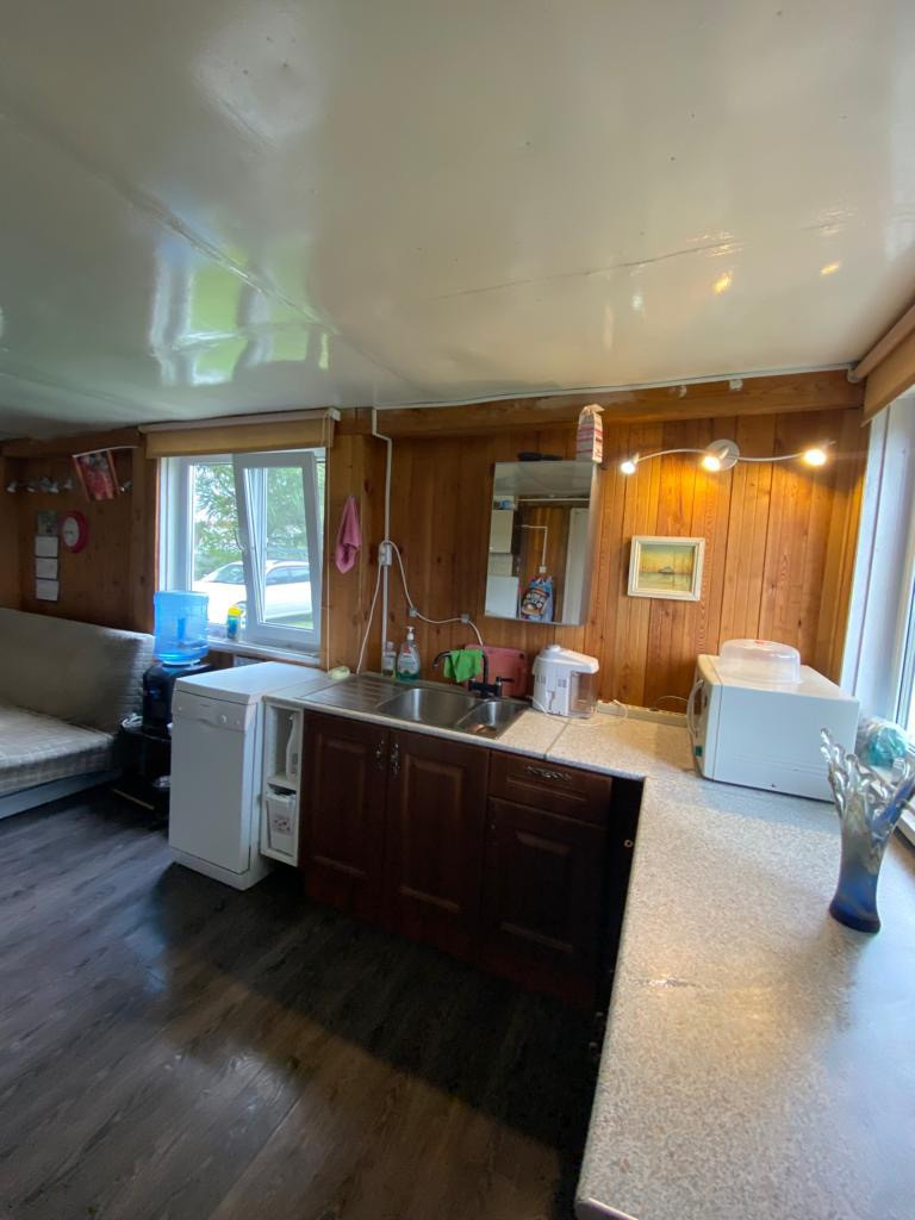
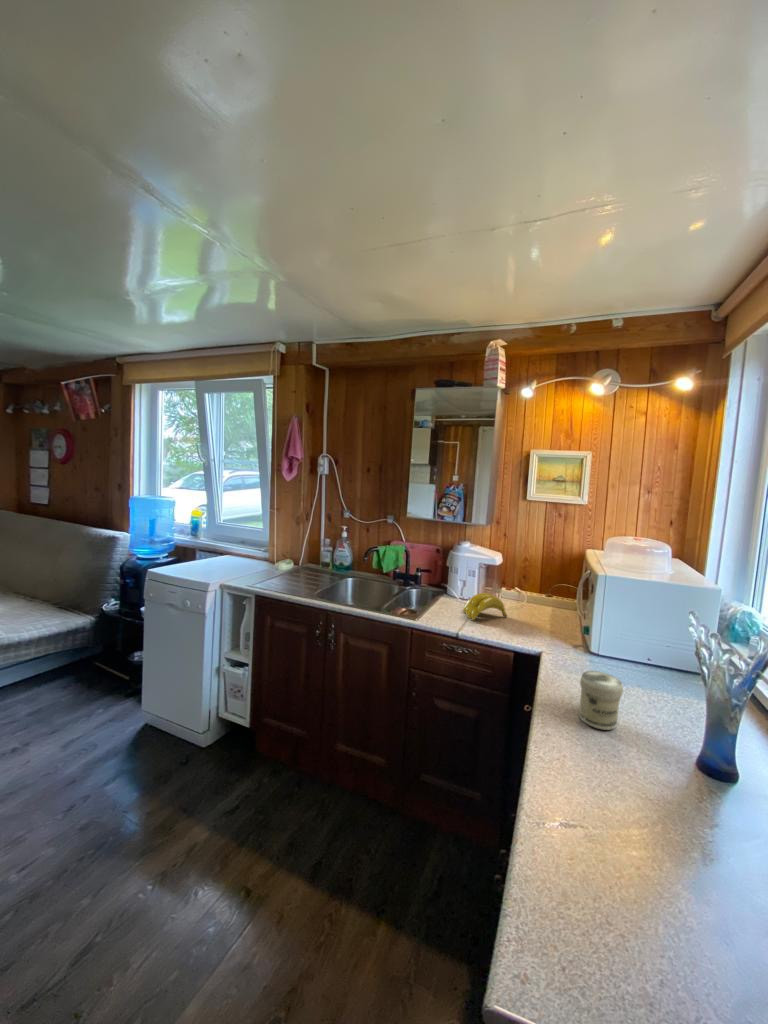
+ jar (599, 699)
+ banana (487, 605)
